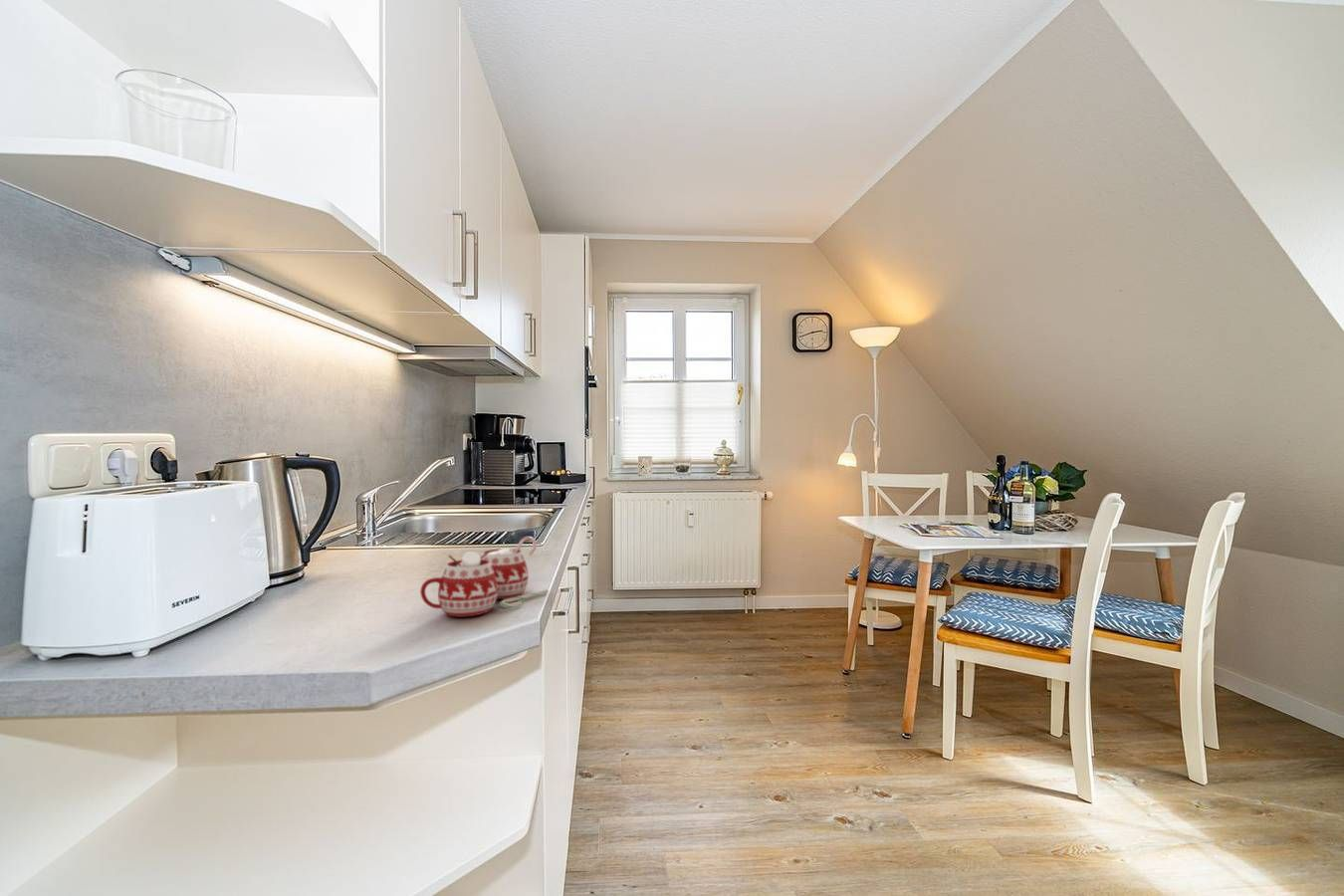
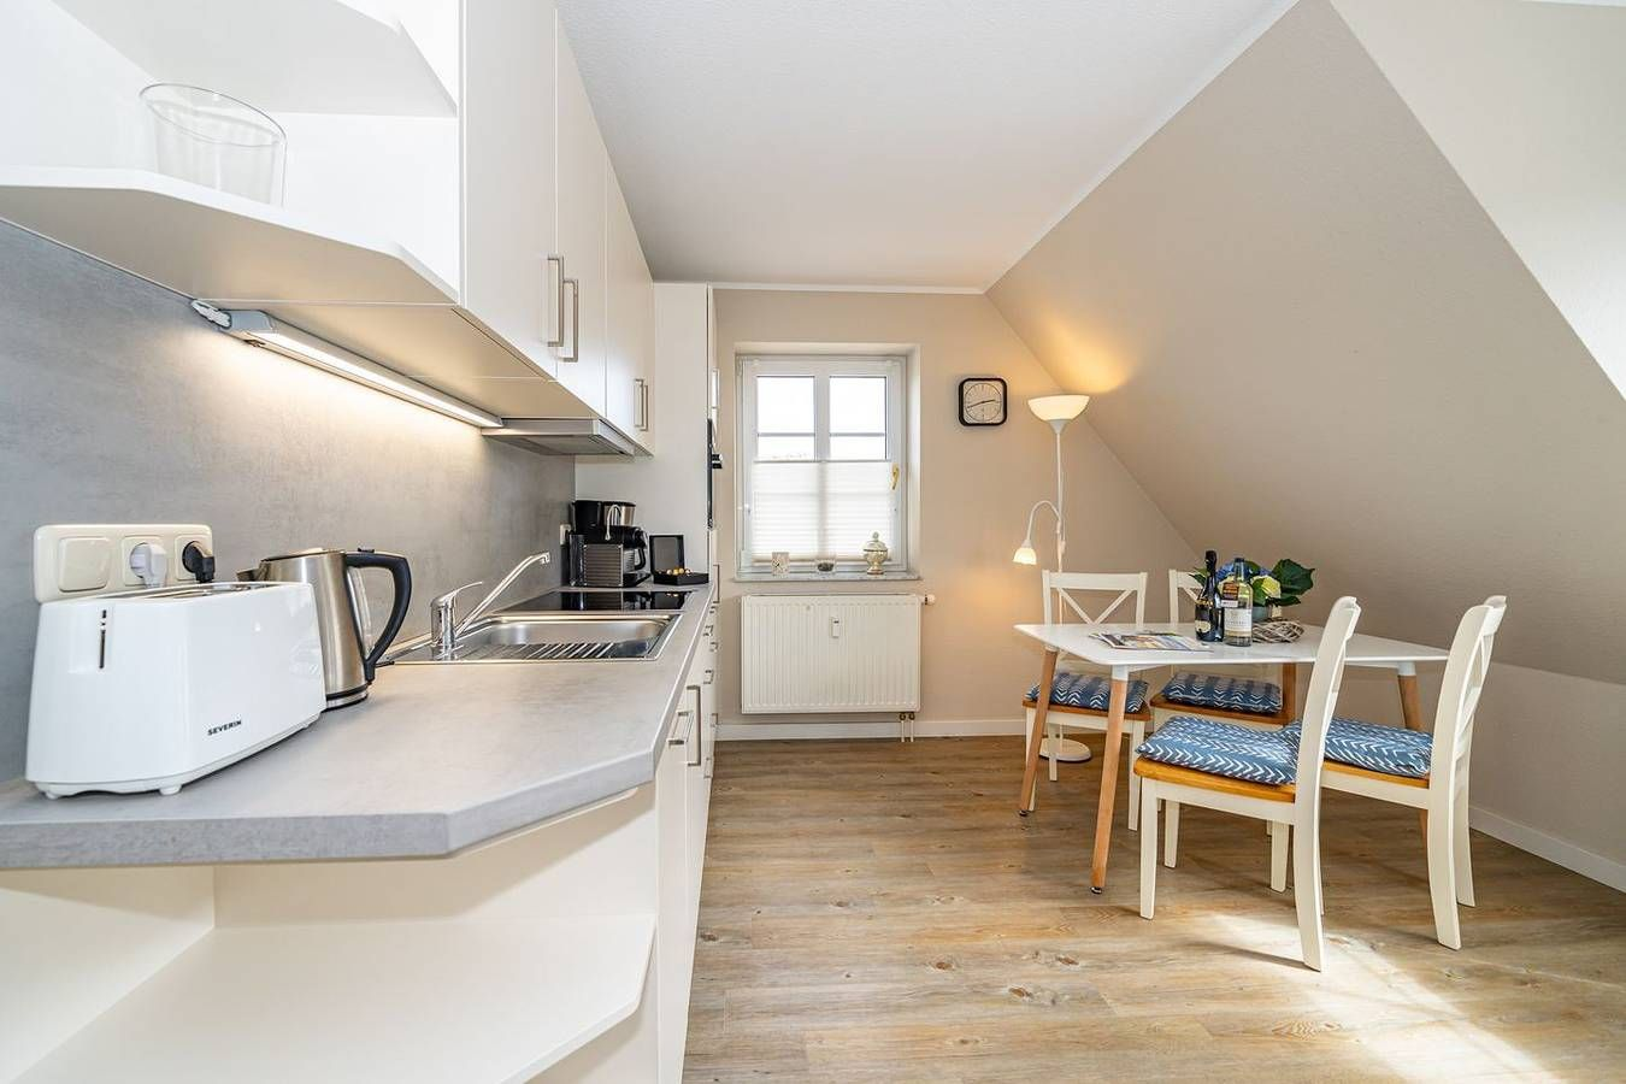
- mug (483, 571)
